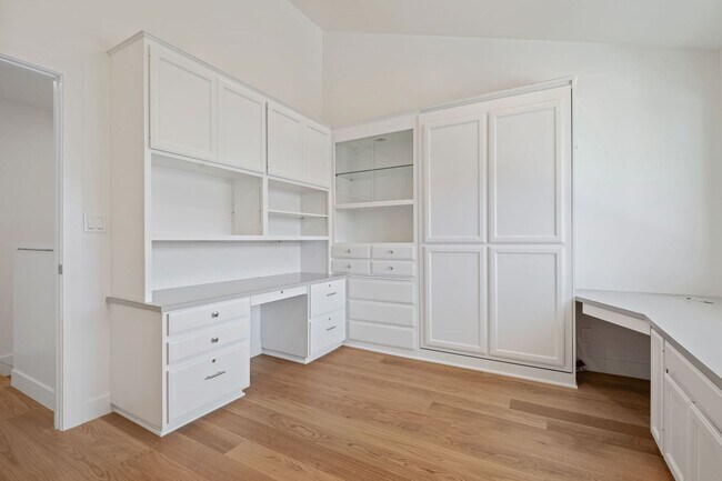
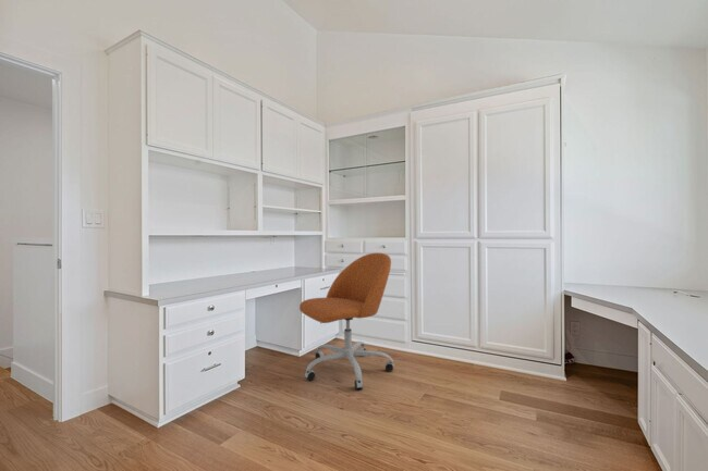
+ office chair (345, 312)
